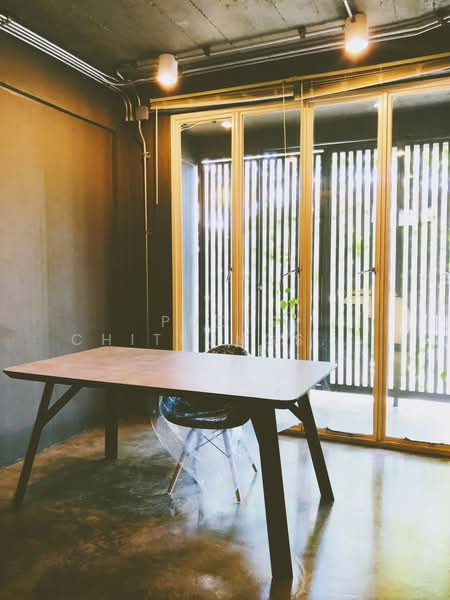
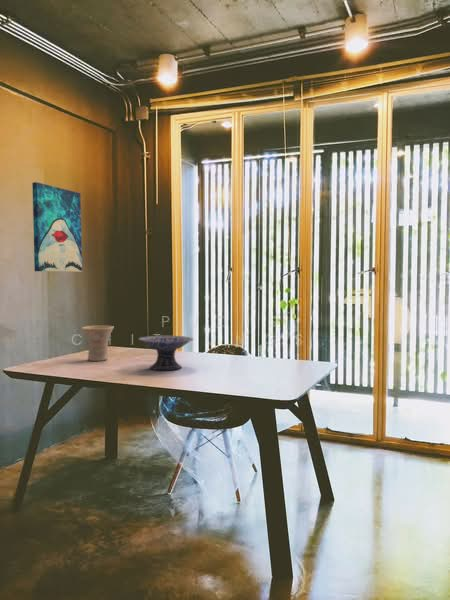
+ wall art (58, 230)
+ decorative bowl (166, 352)
+ vase (98, 343)
